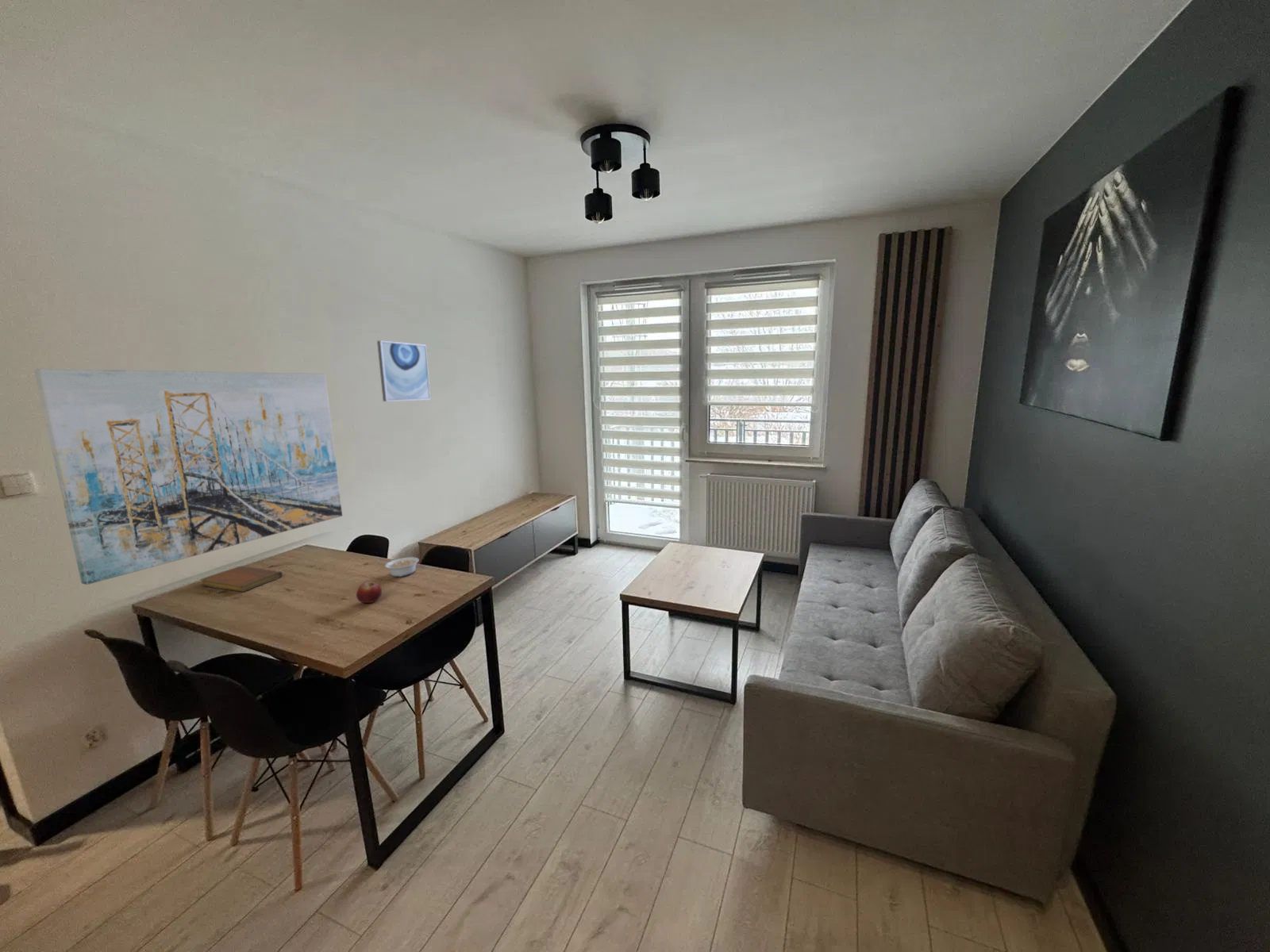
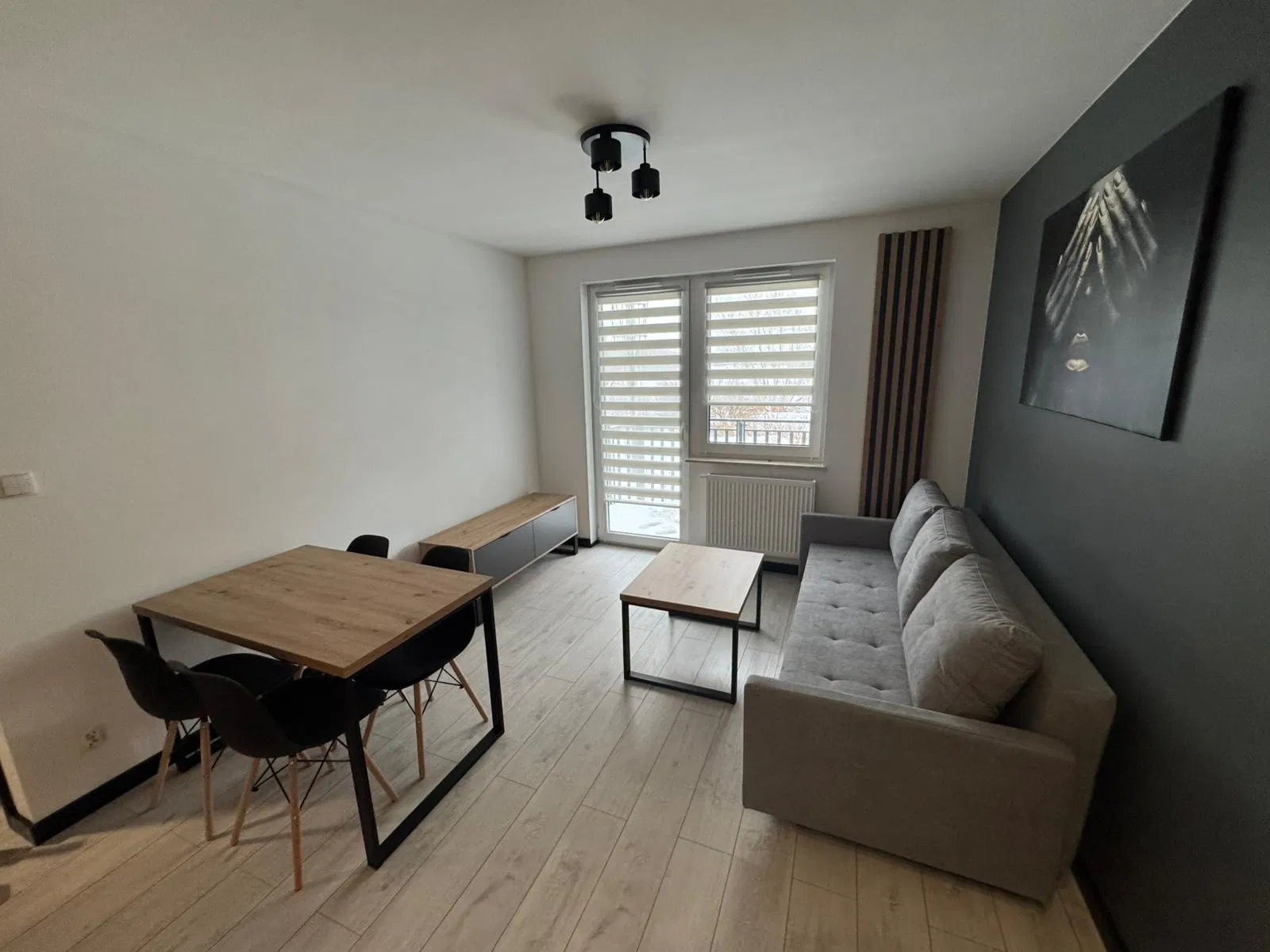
- wall art (225, 460)
- legume (401, 566)
- wall art (405, 371)
- fruit (369, 592)
- notebook (241, 578)
